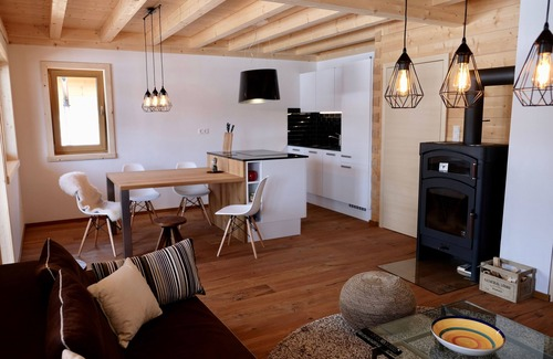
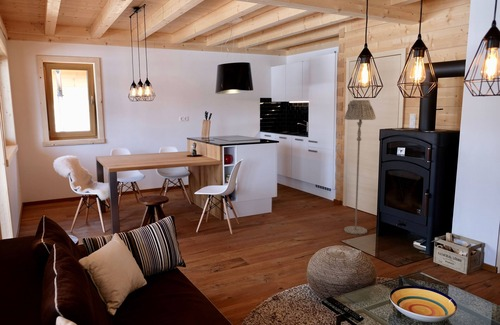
+ floor lamp (357, 167)
